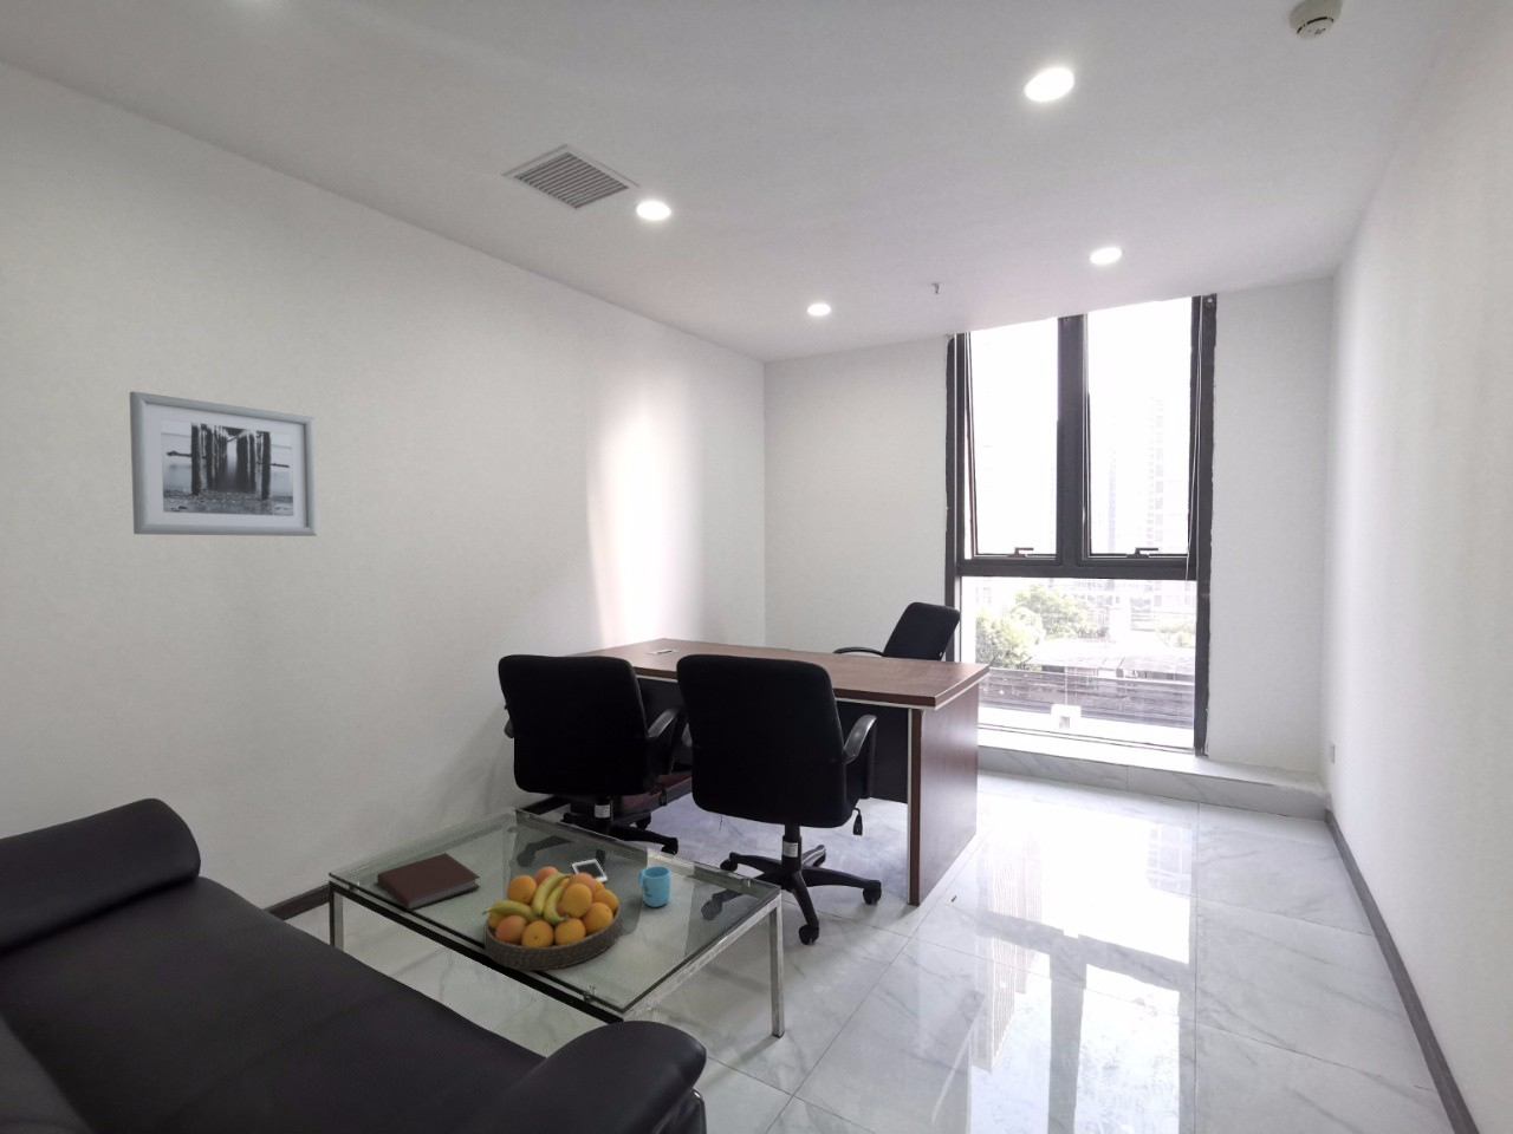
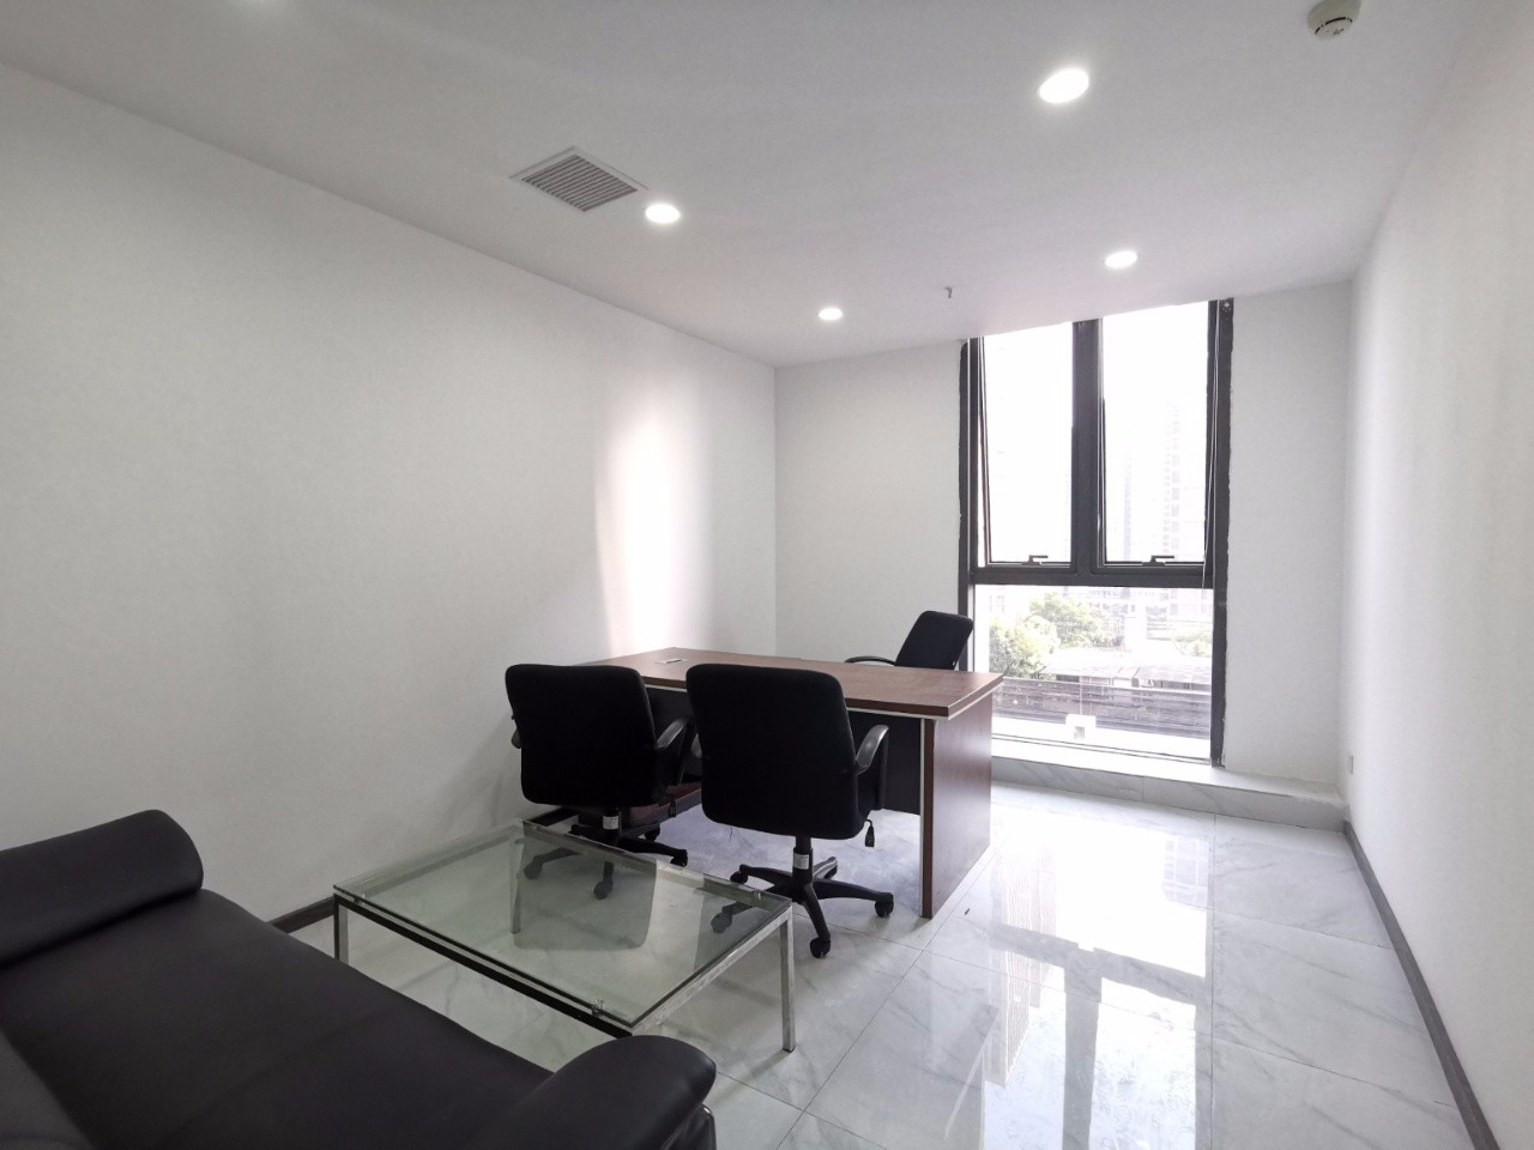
- wall art (231, 471)
- cell phone (589, 872)
- notebook (428, 880)
- fruit bowl (554, 904)
- mug (652, 885)
